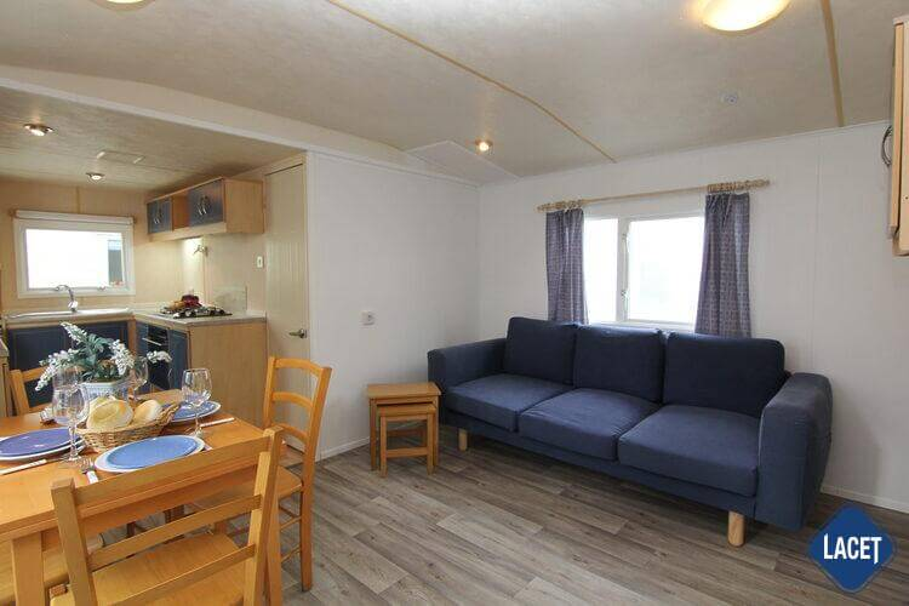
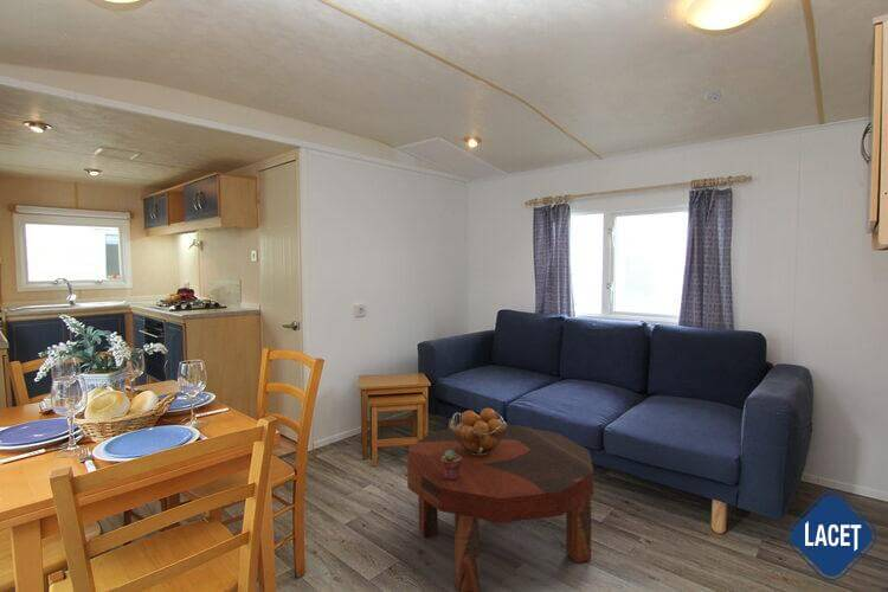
+ fruit basket (478, 430)
+ coffee table (496, 498)
+ potted succulent (451, 463)
